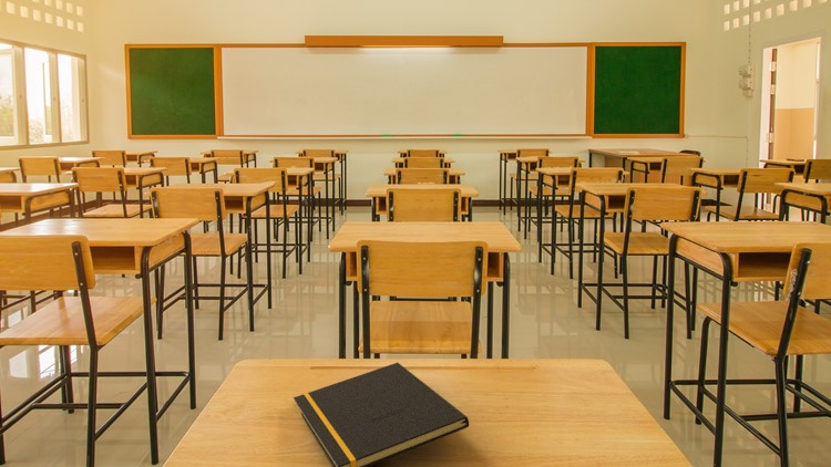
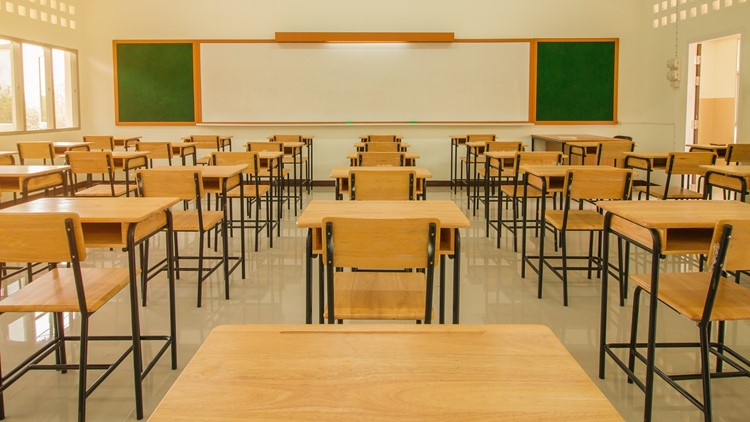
- notepad (373, 411)
